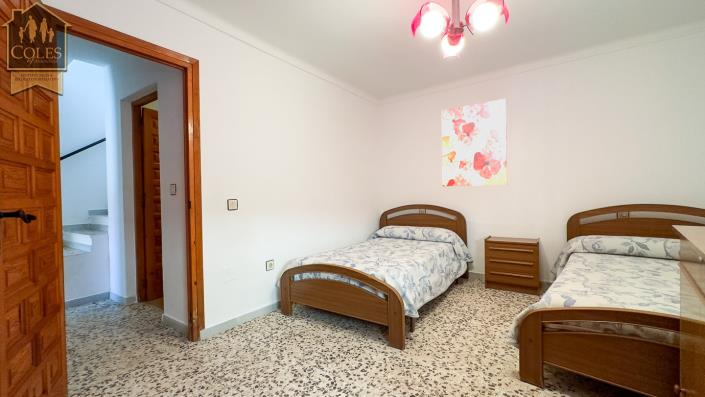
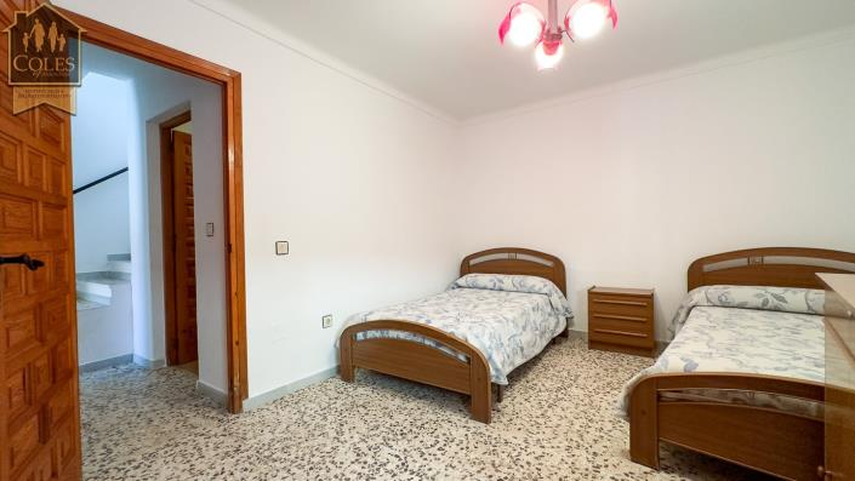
- wall art (472, 145)
